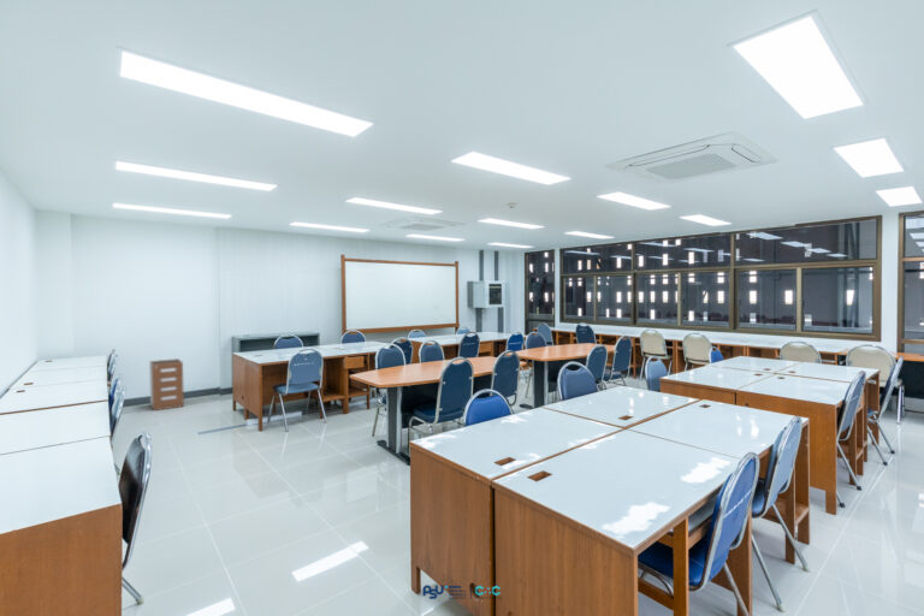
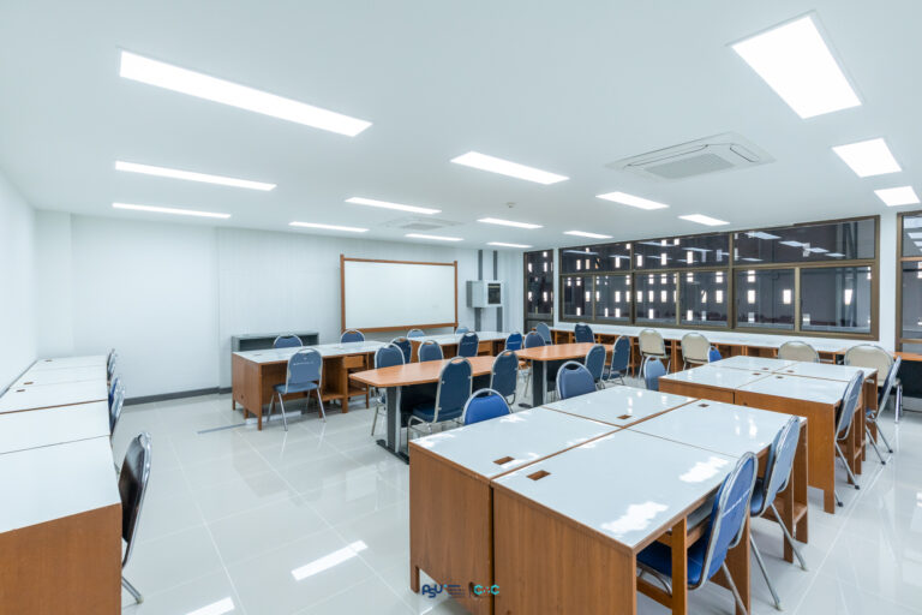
- filing cabinet (166, 383)
